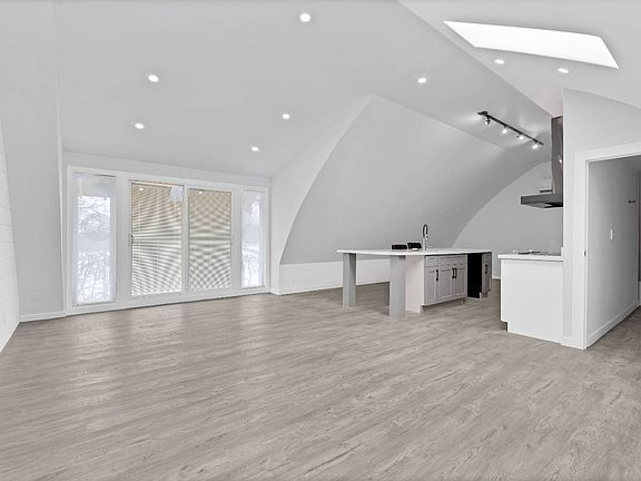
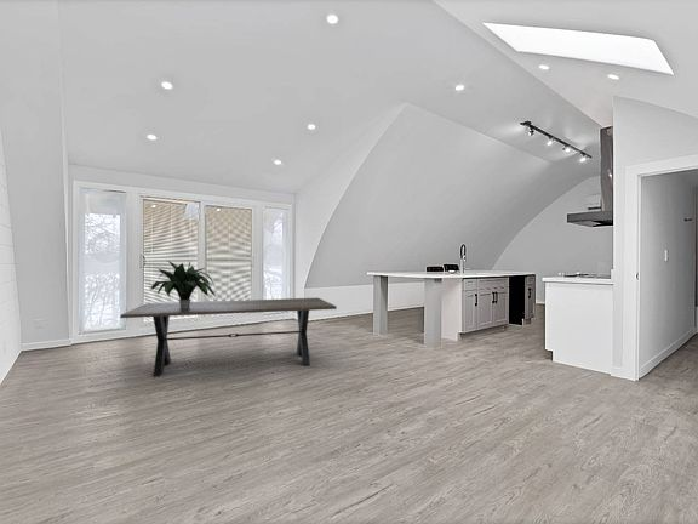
+ dining table (236, 334)
+ potted plant (183, 284)
